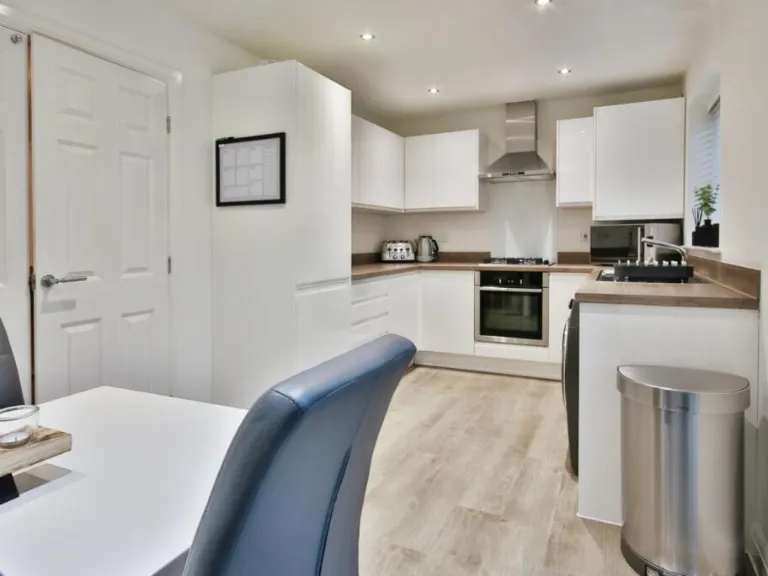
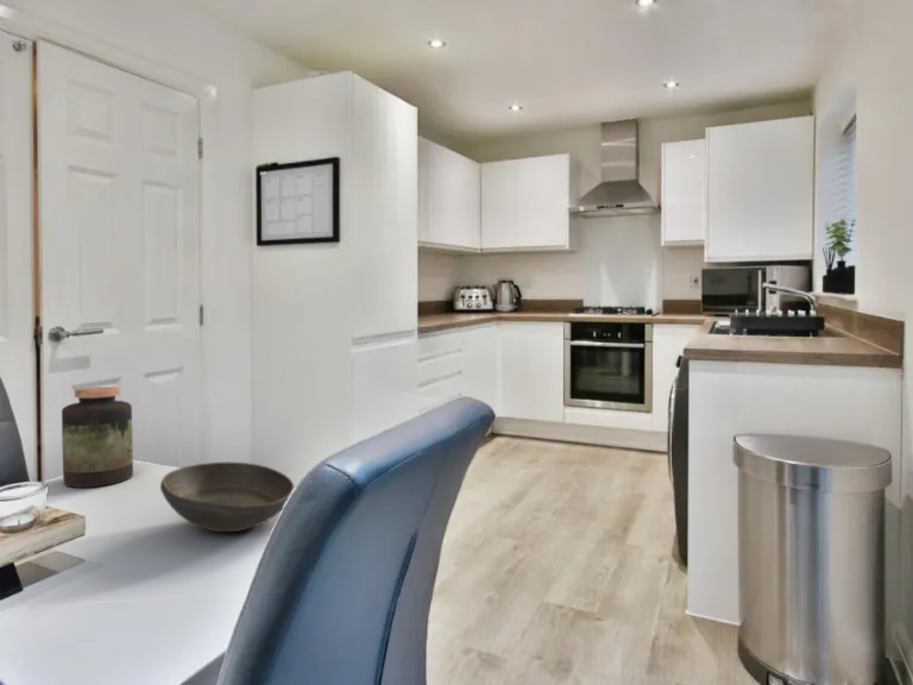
+ jar (97, 434)
+ bowl (229, 498)
